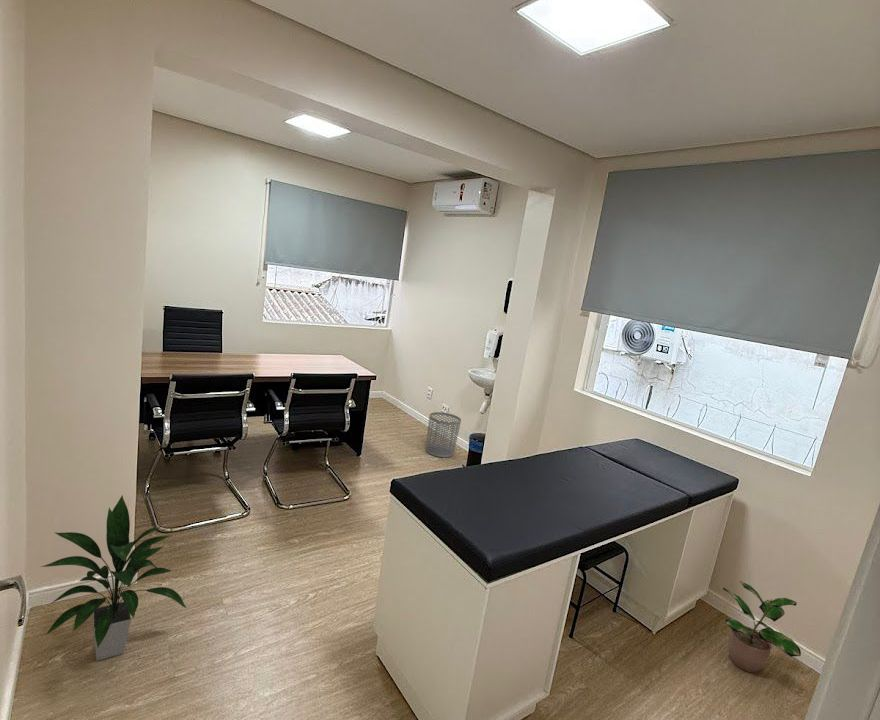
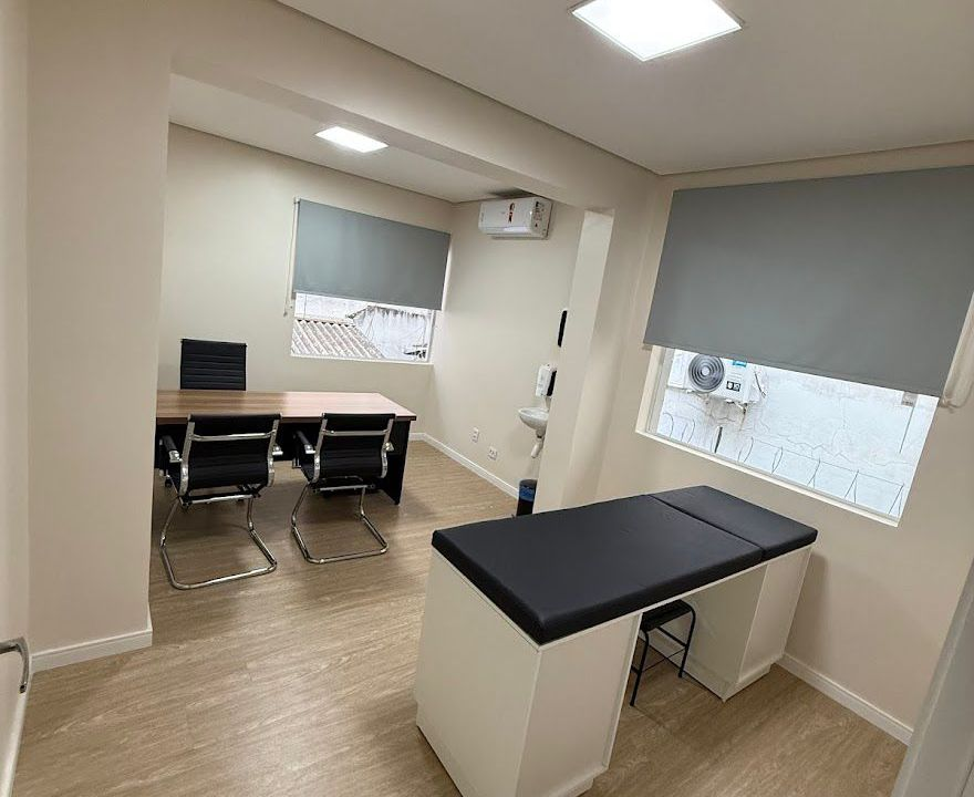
- potted plant (756, 626)
- indoor plant (118, 582)
- waste bin (442, 435)
